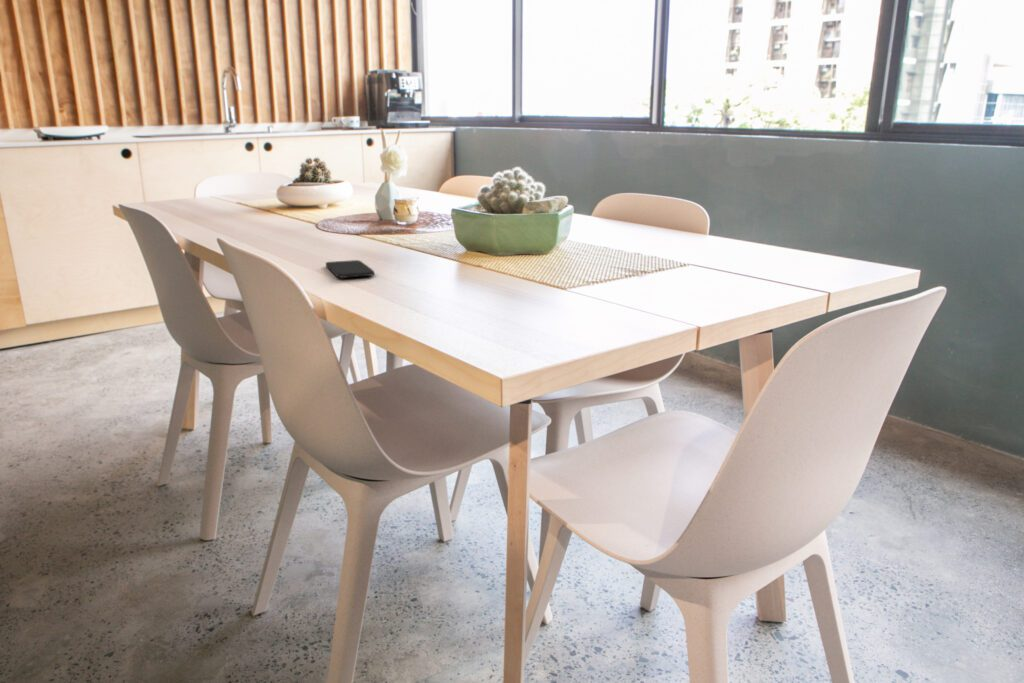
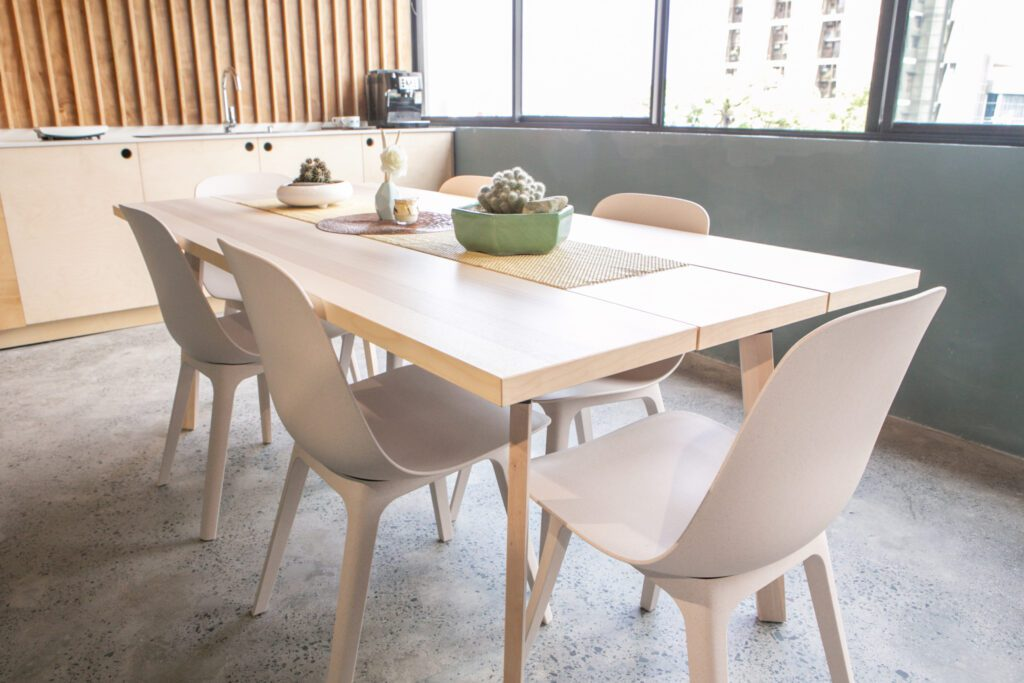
- smartphone (349, 268)
